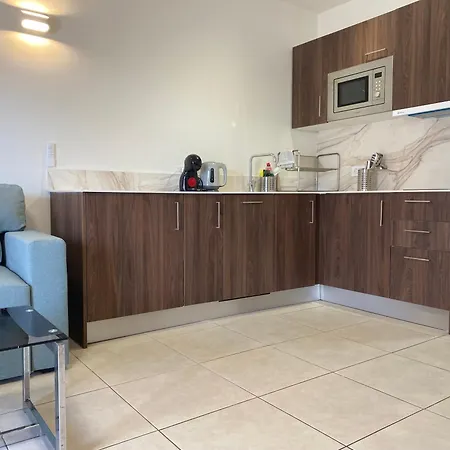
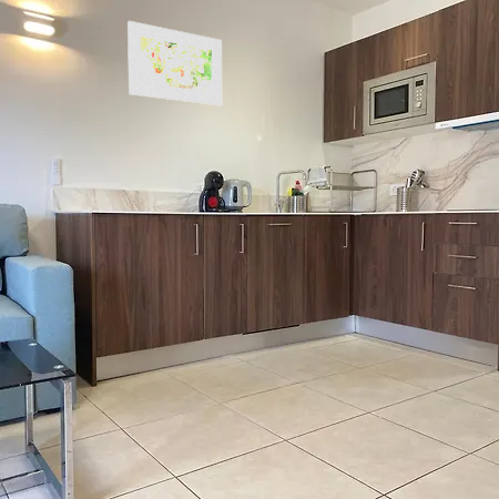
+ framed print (177, 65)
